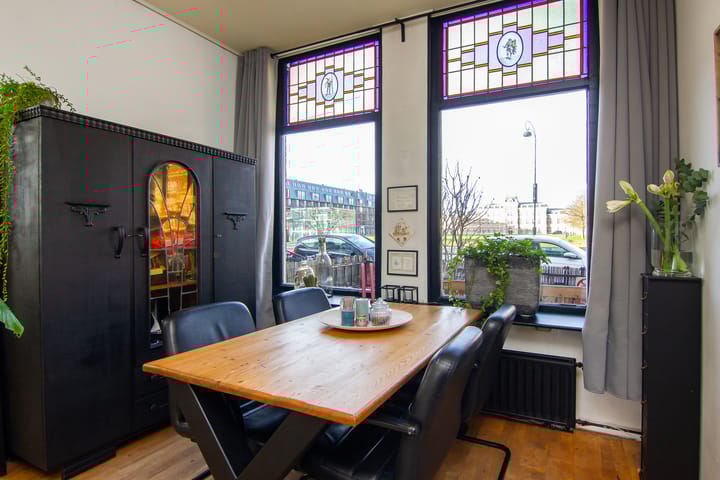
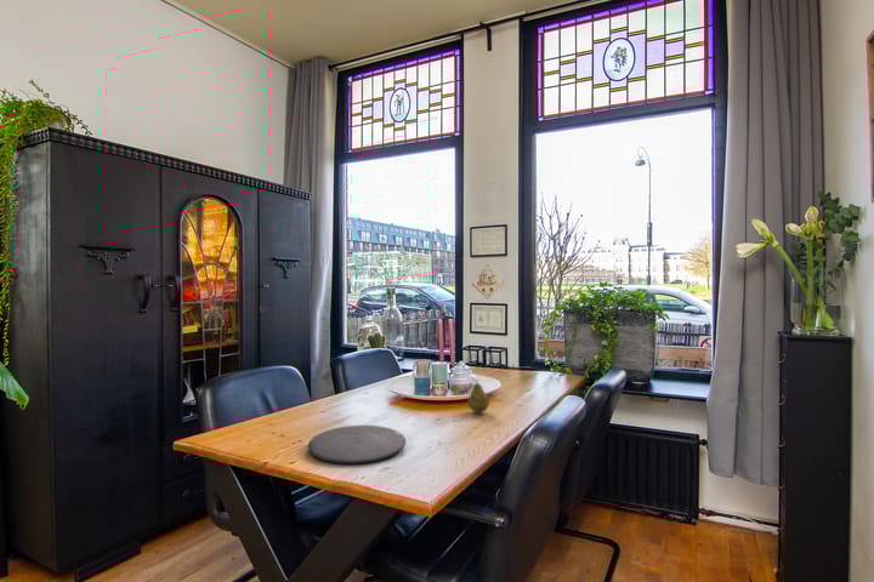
+ fruit (478, 395)
+ plate (357, 443)
